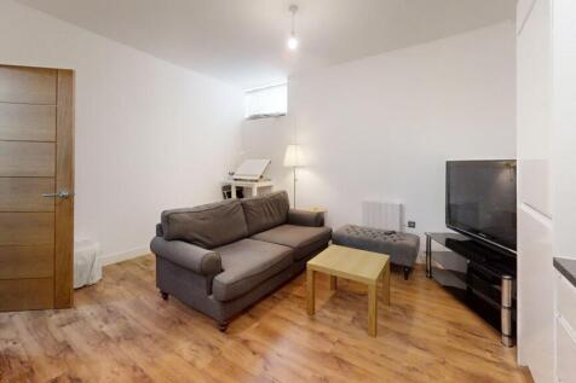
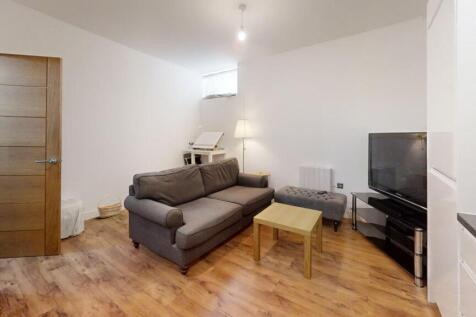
+ basket (110, 205)
